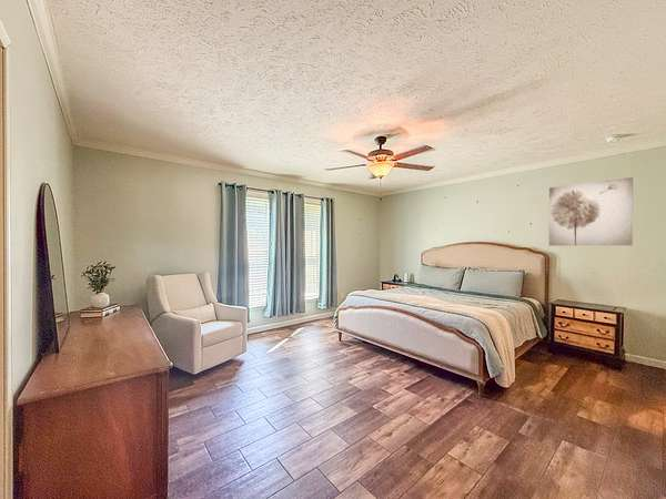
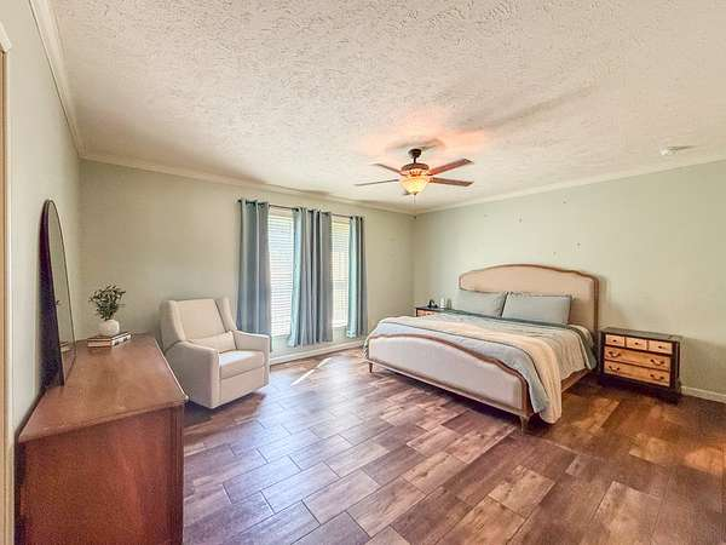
- wall art (587, 214)
